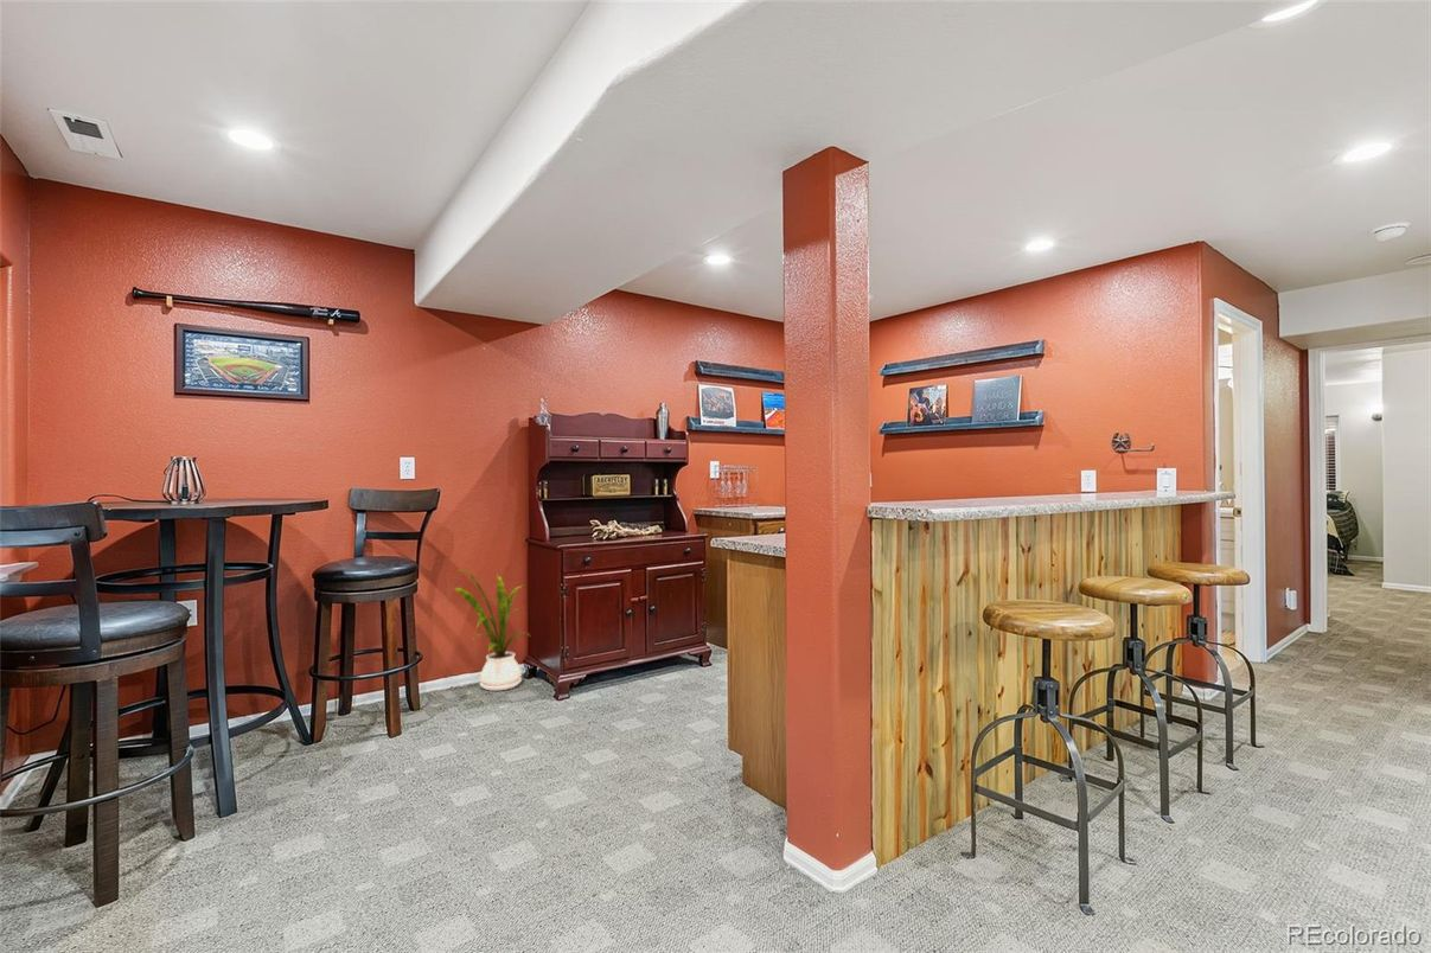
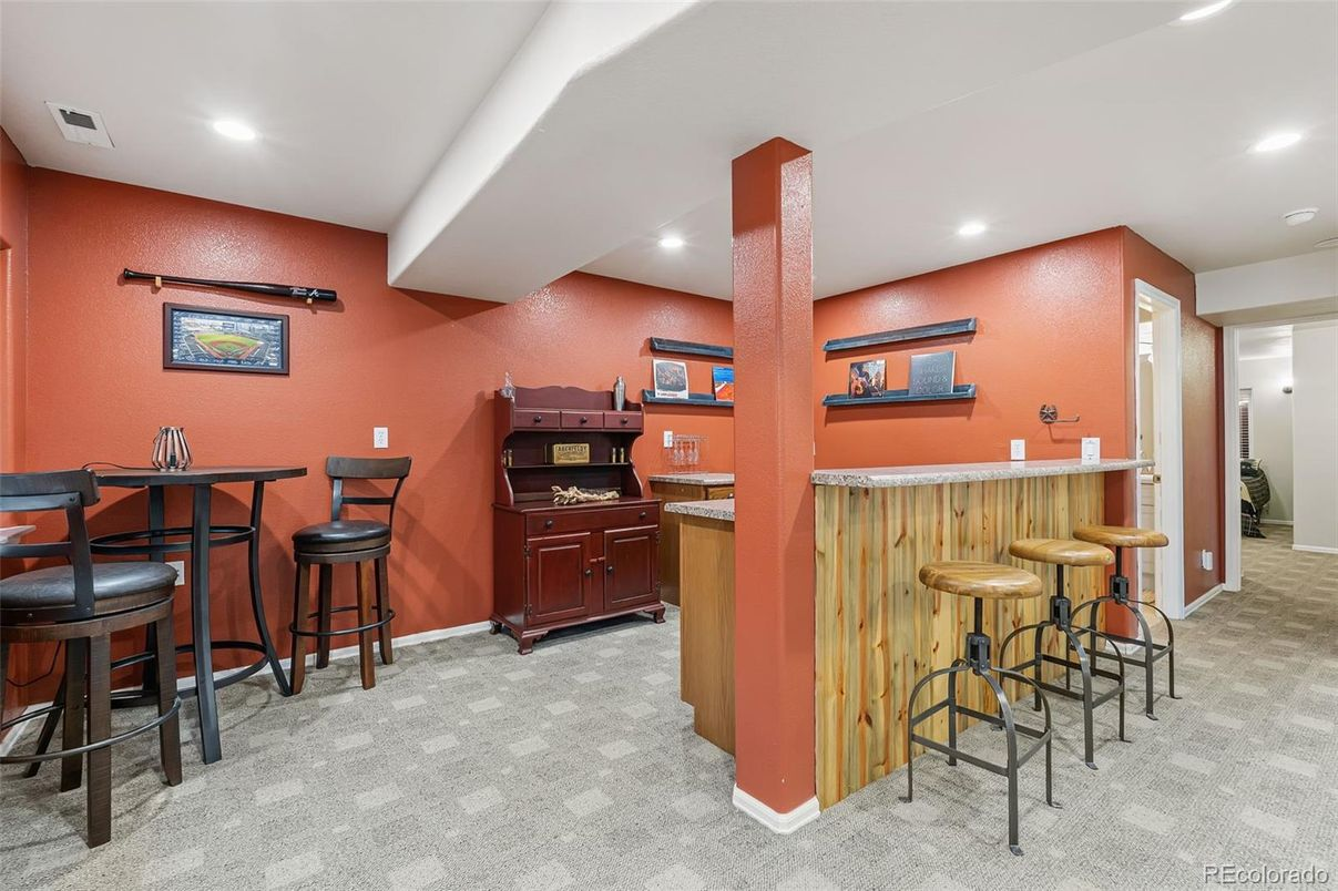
- house plant (494, 625)
